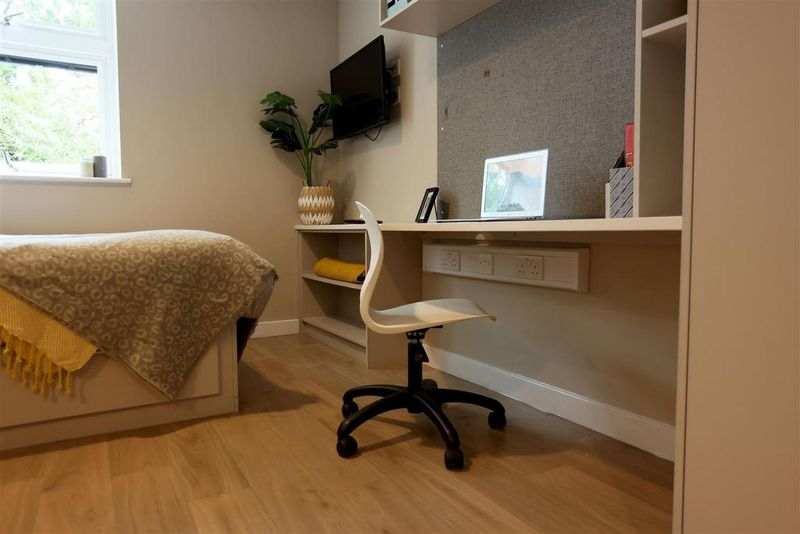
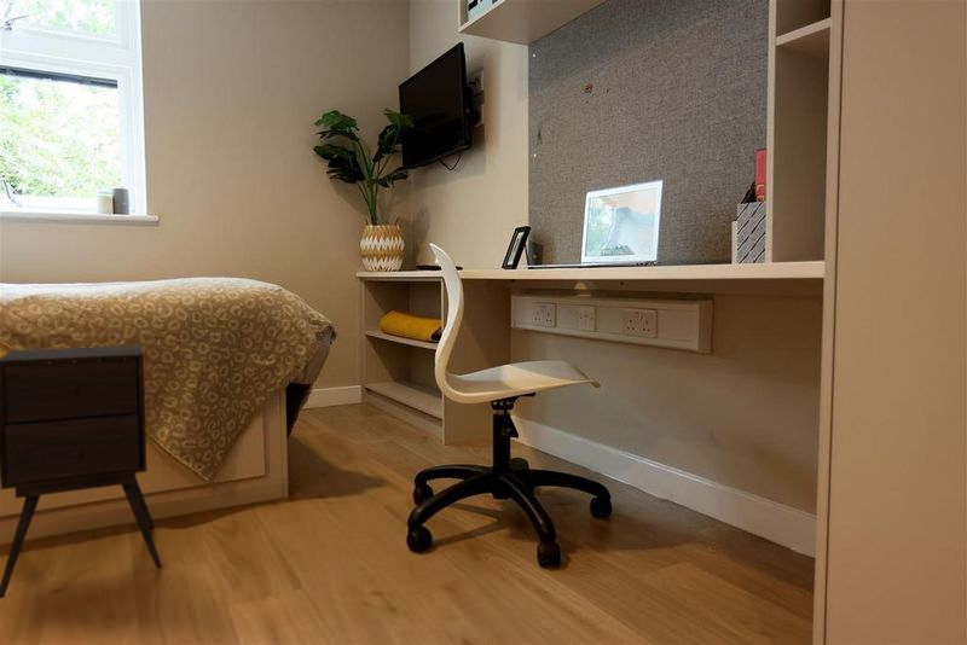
+ side table (82, 455)
